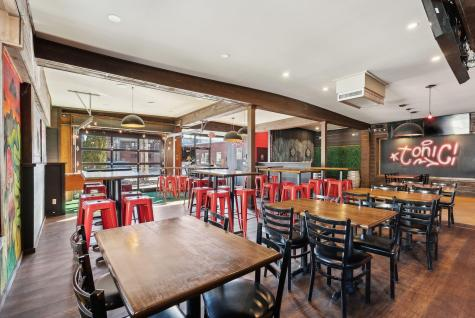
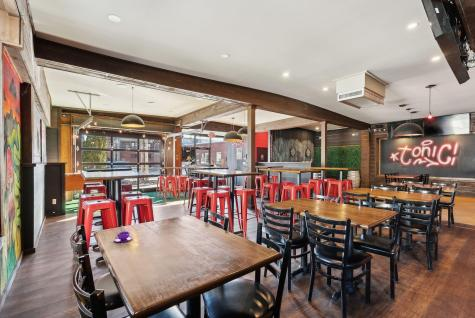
+ coffee cup (123, 232)
